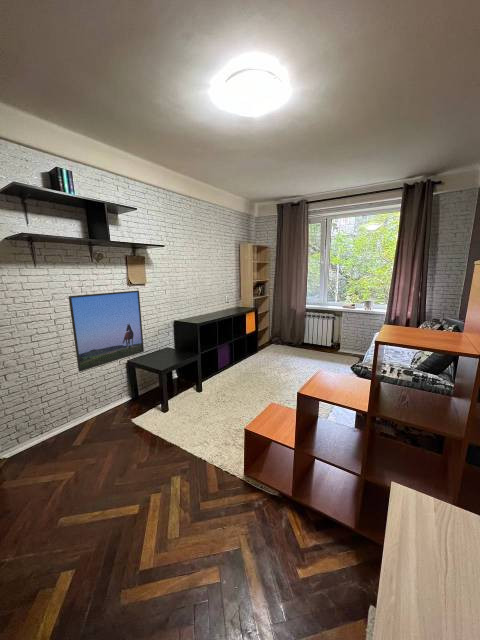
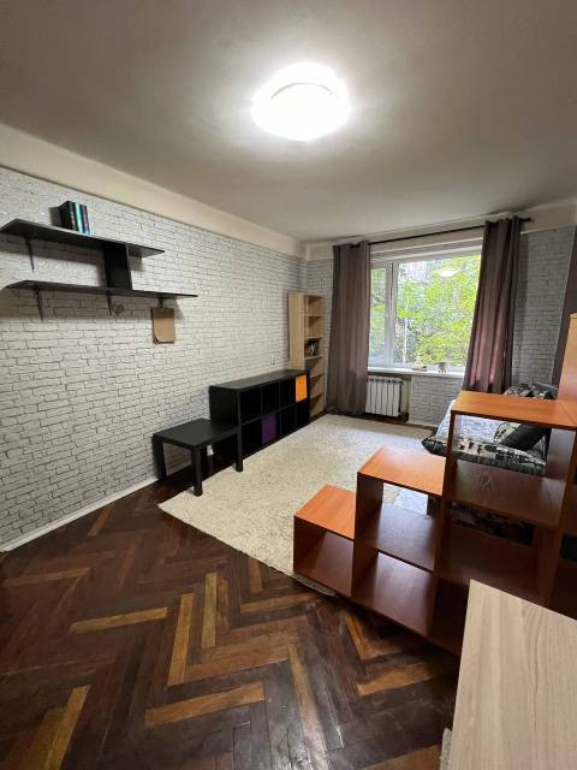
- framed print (111, 327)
